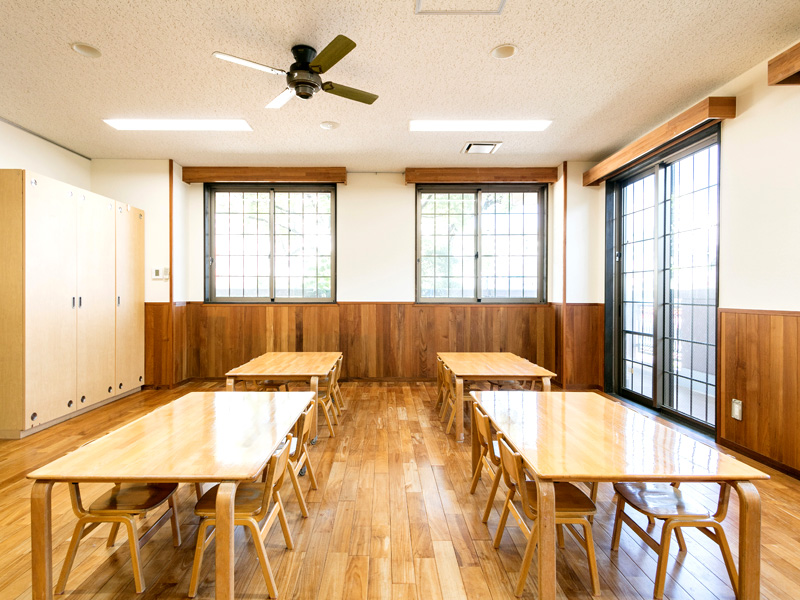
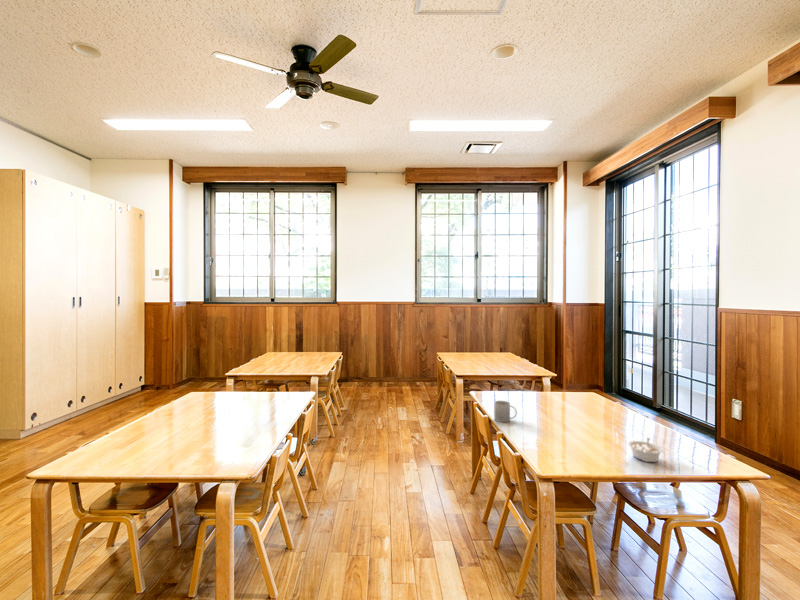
+ legume (644, 450)
+ mug (505, 411)
